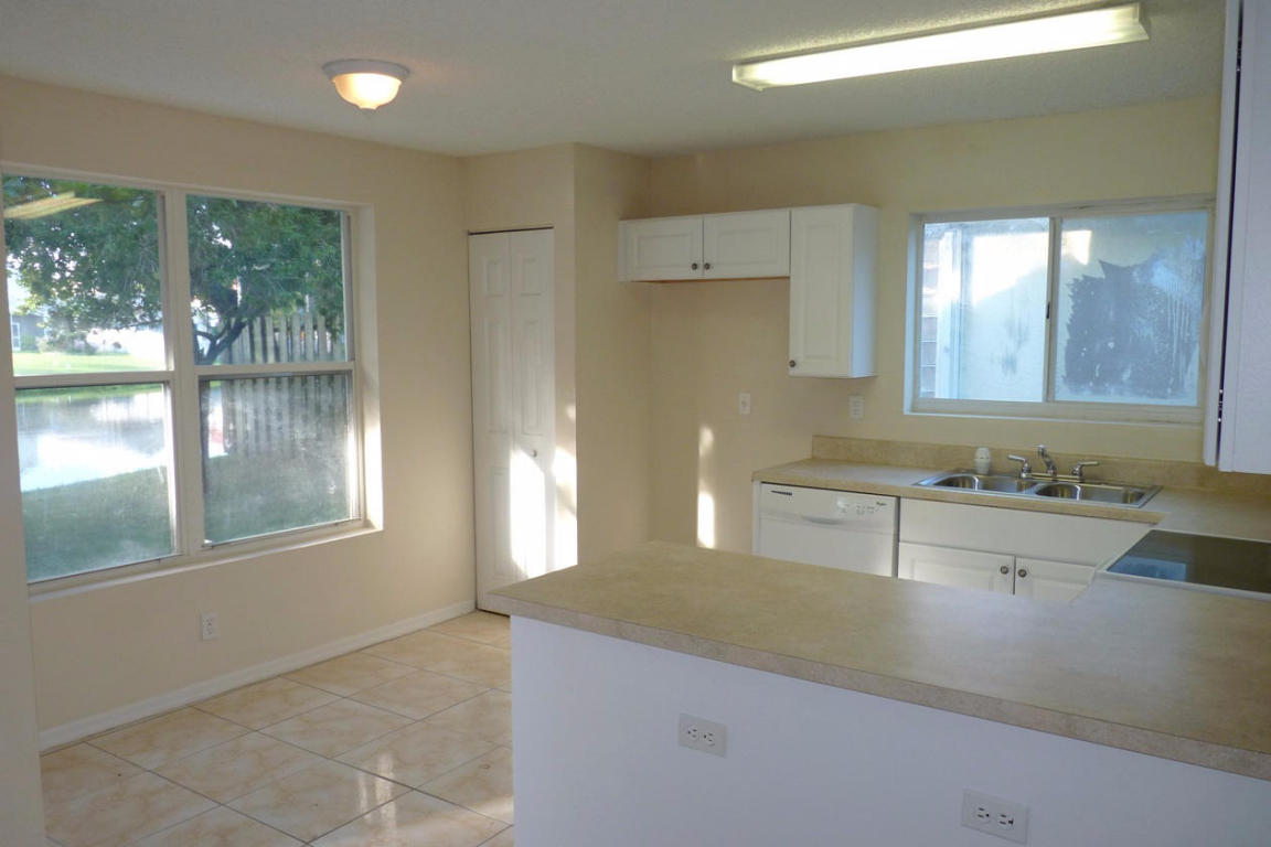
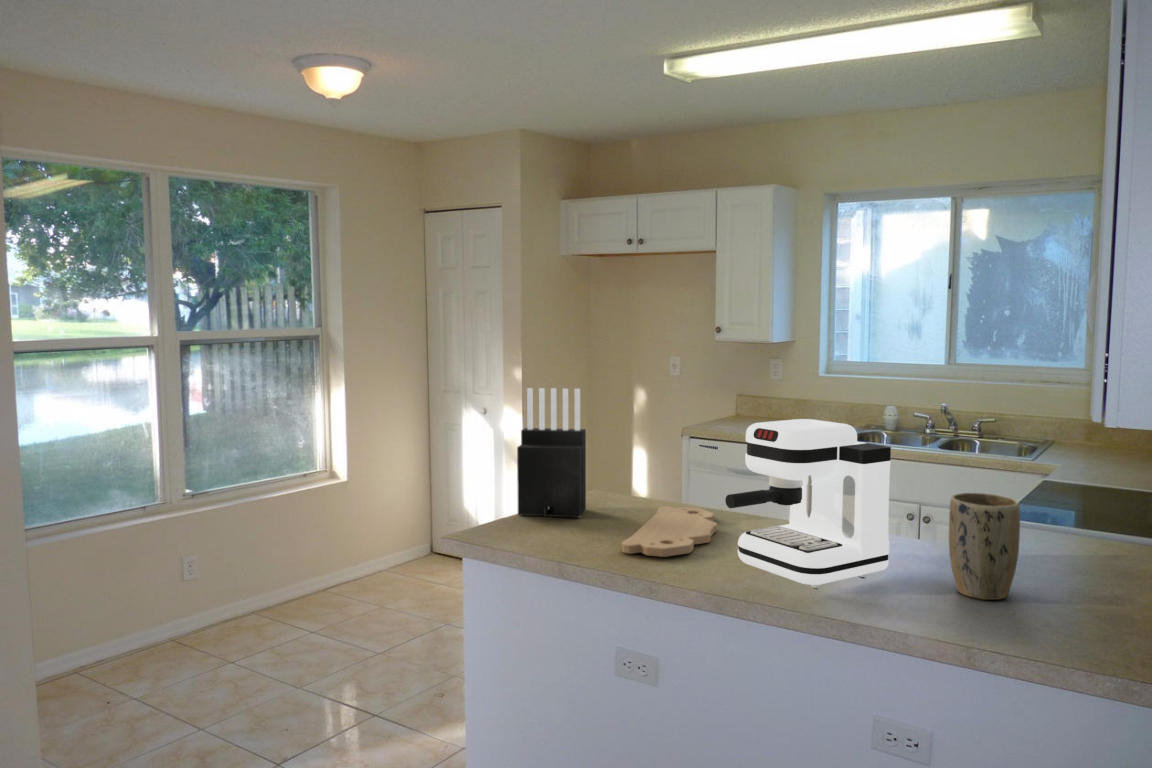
+ knife block (551, 451)
+ cutting board (677, 529)
+ plant pot (983, 546)
+ coffee maker (807, 498)
